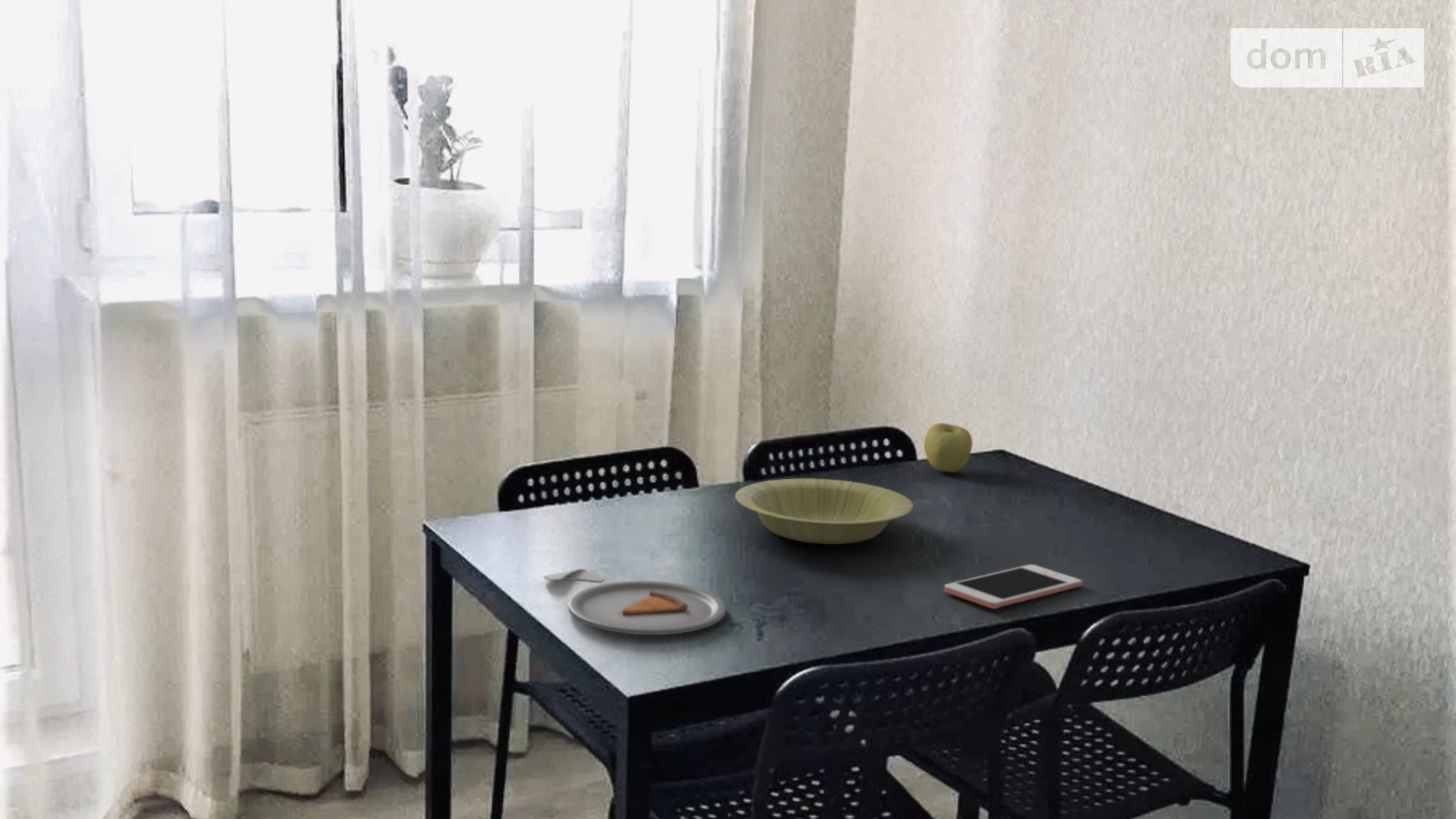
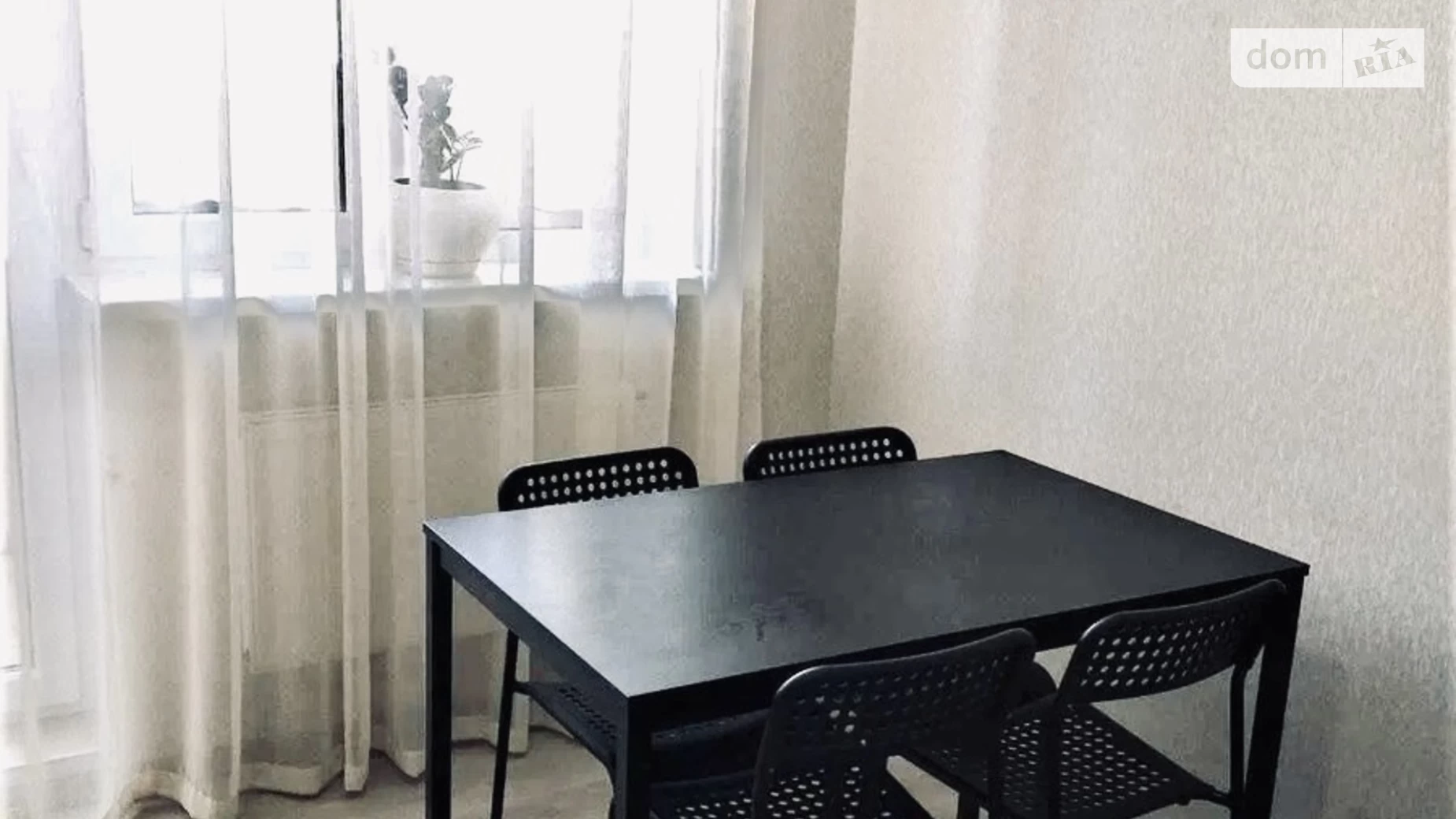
- cell phone (1014, 585)
- dinner plate (628, 598)
- bowl (822, 516)
- apple (948, 448)
